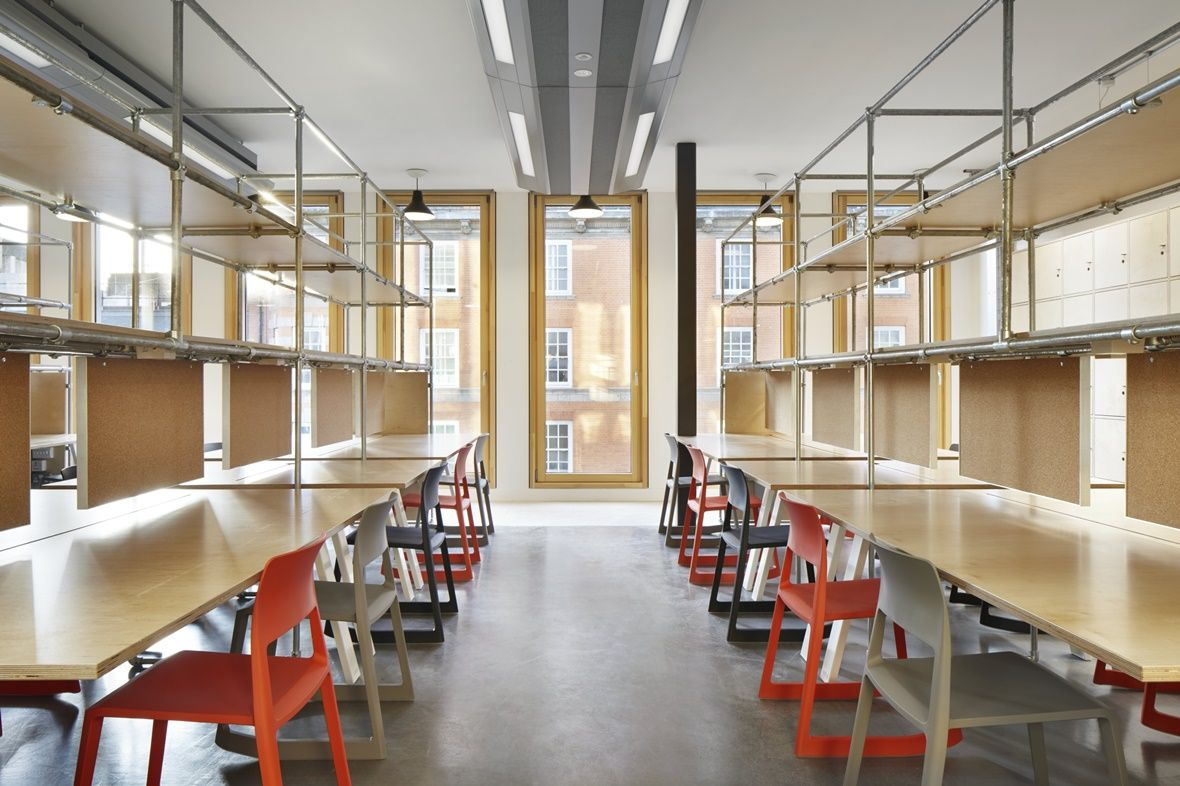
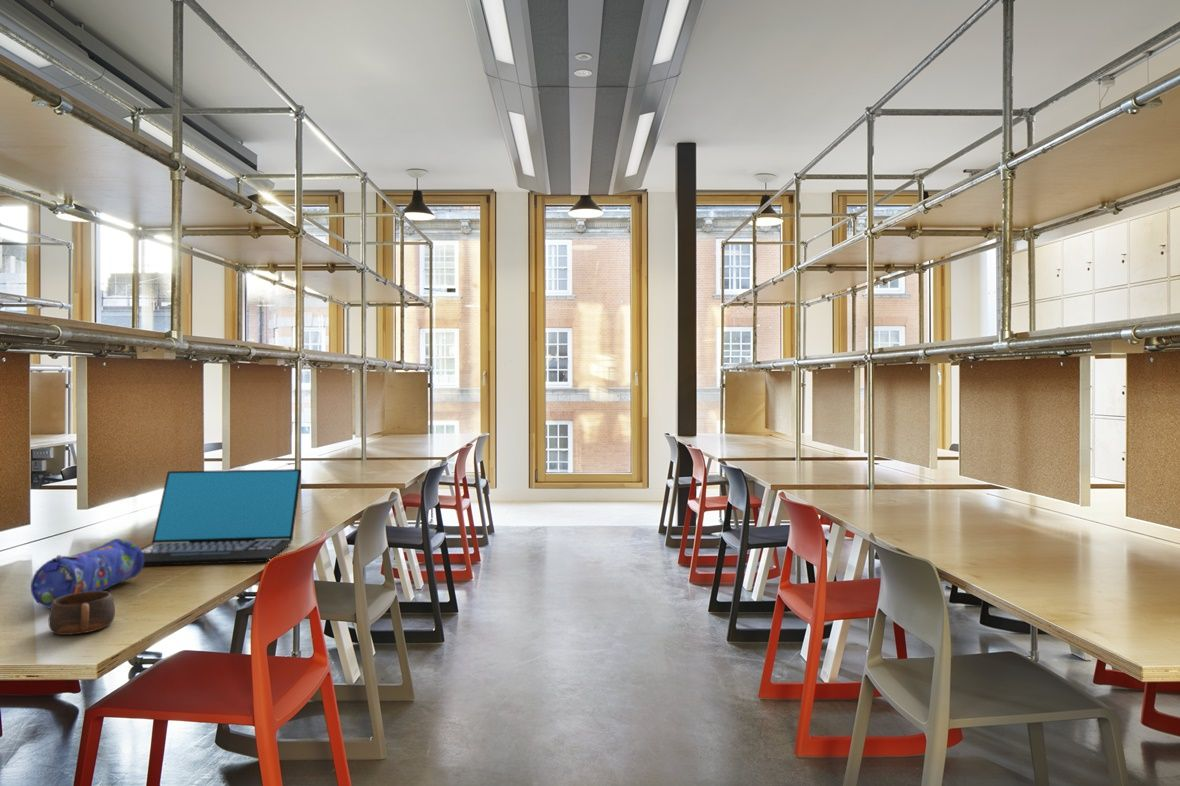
+ pencil case (90, 569)
+ laptop (214, 513)
+ cup (80, 614)
